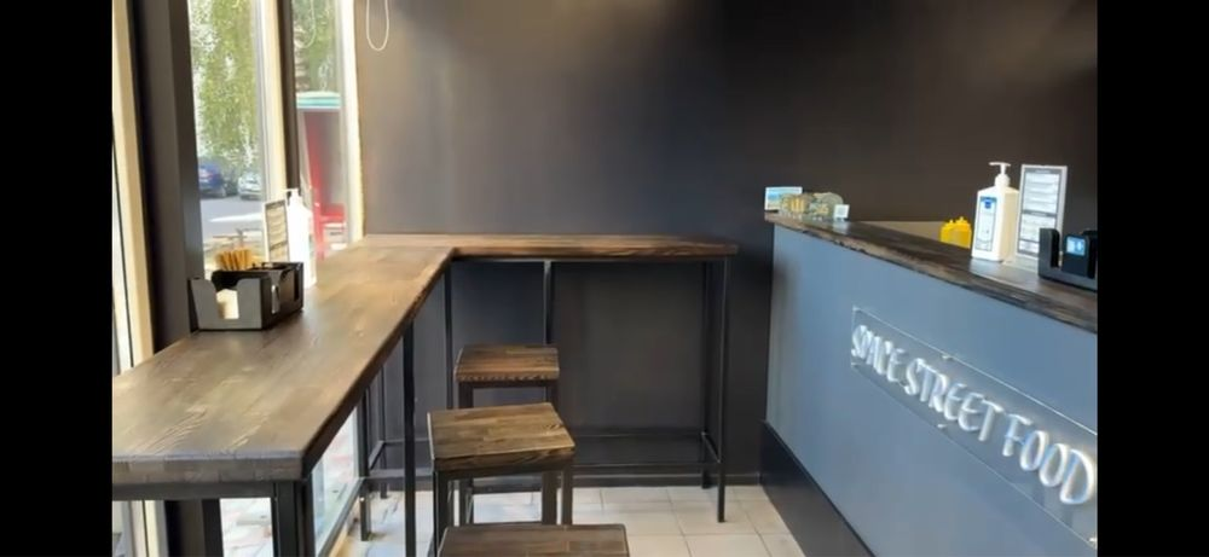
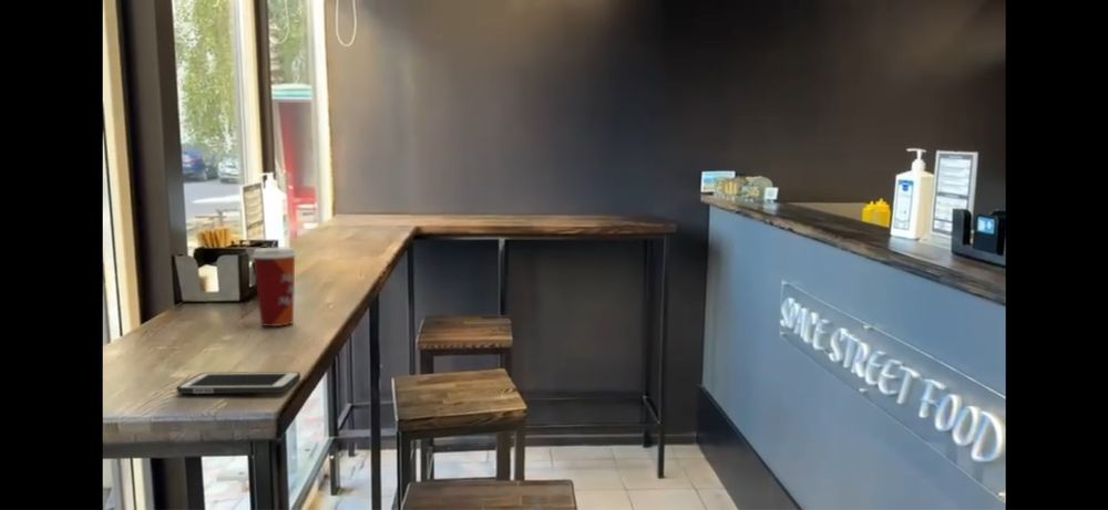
+ cell phone (240, 382)
+ paper cup (276, 285)
